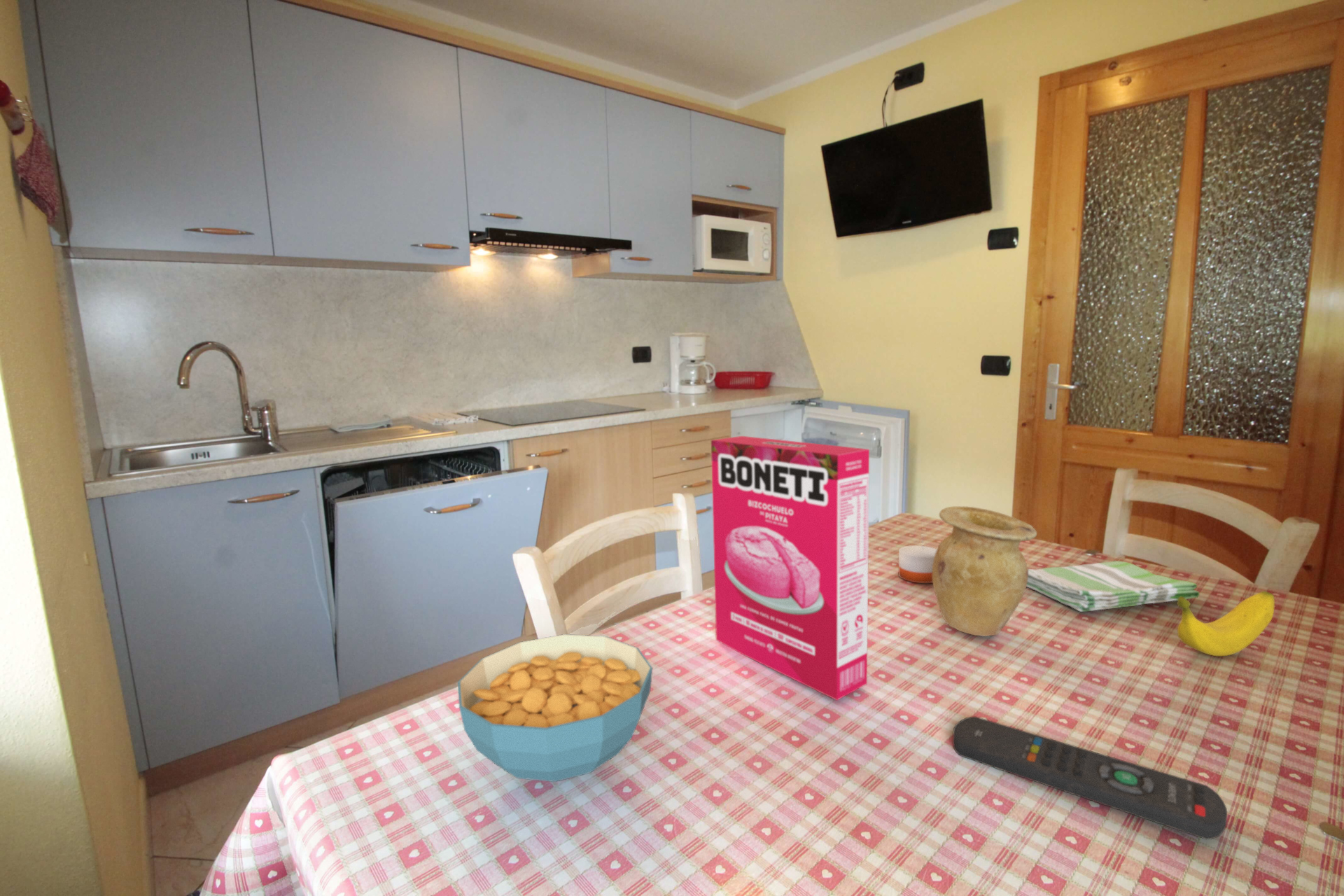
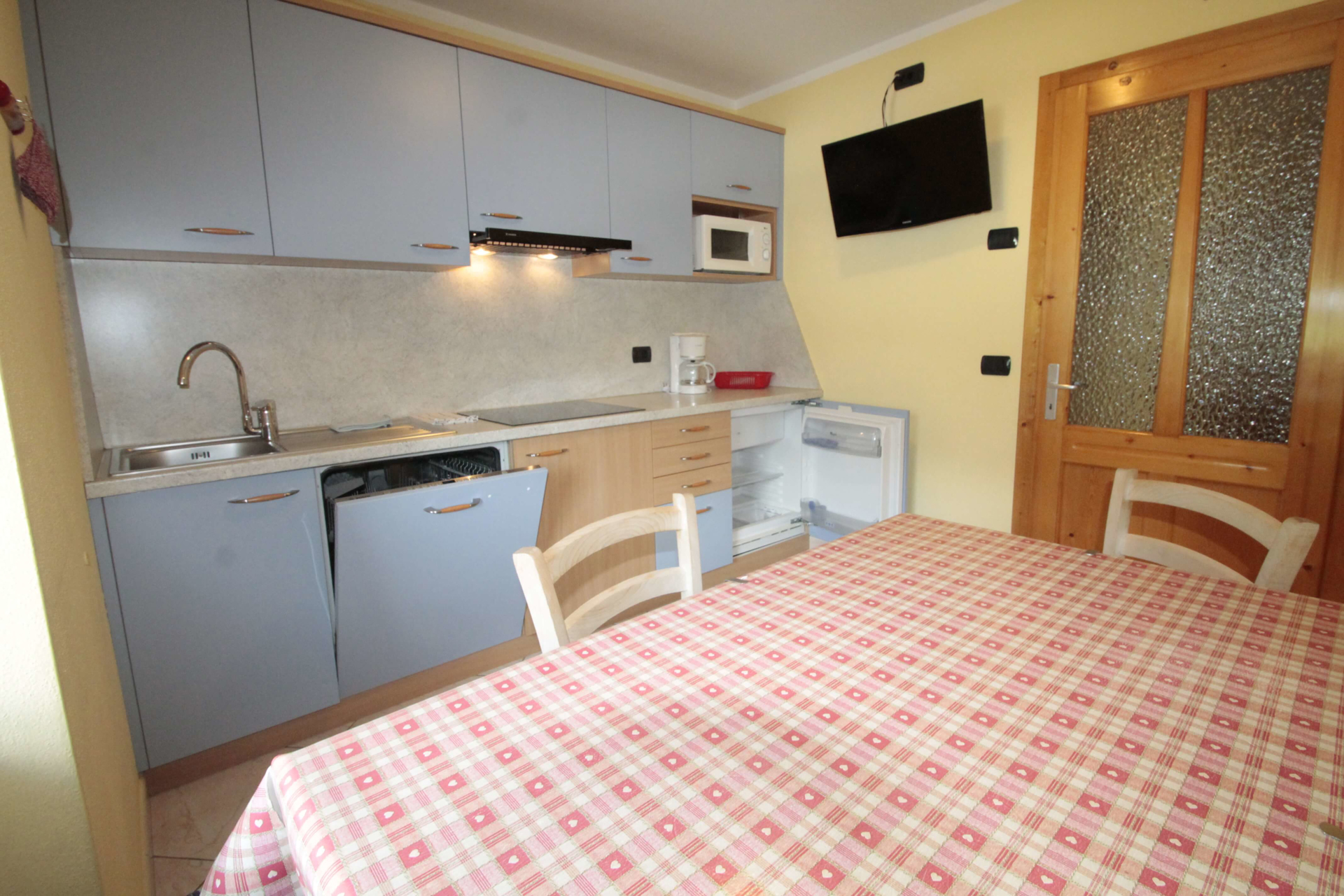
- dish towel (1099, 579)
- banana (1222, 619)
- cereal bowl (559, 718)
- candle (920, 550)
- remote control (1075, 769)
- vase (983, 573)
- cereal box (785, 555)
